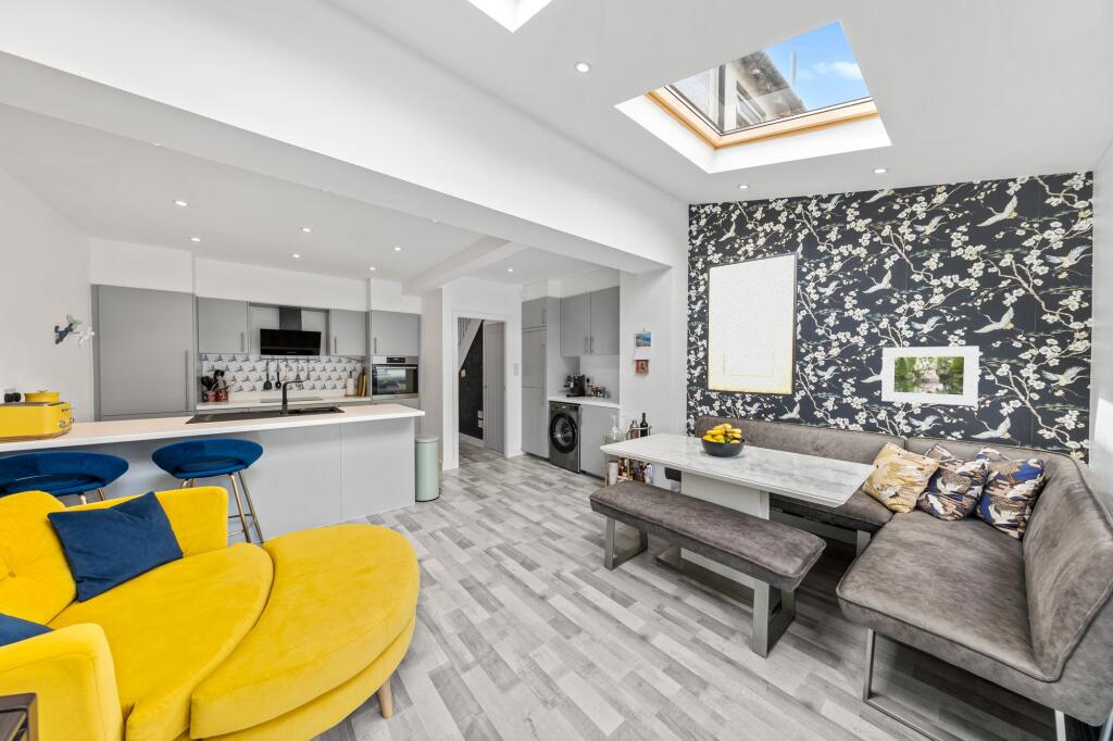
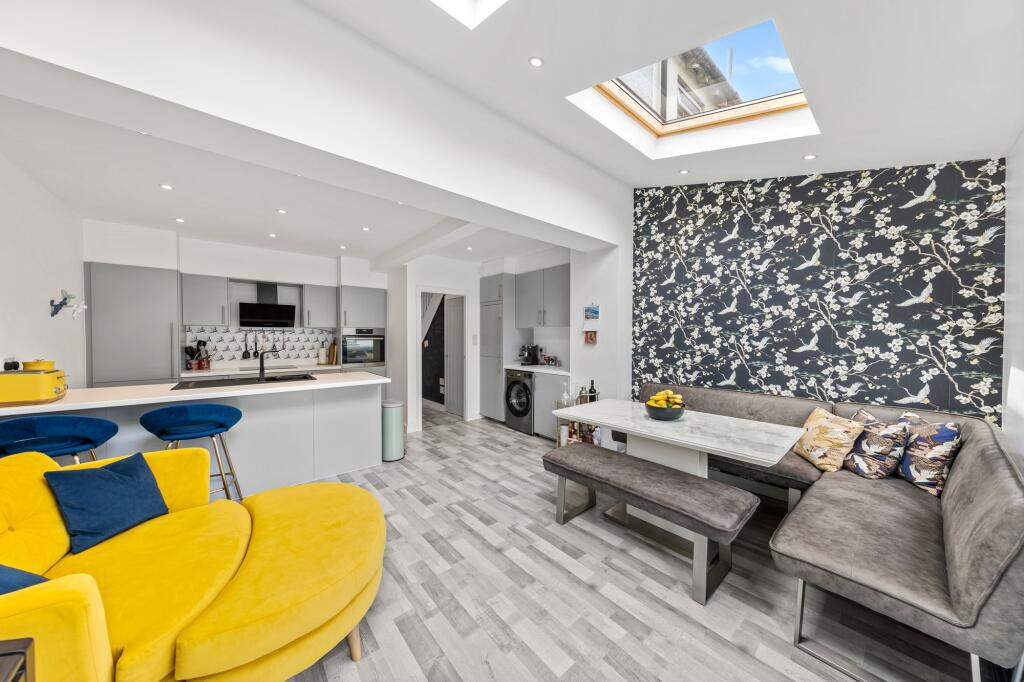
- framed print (927, 375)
- home mirror (748, 327)
